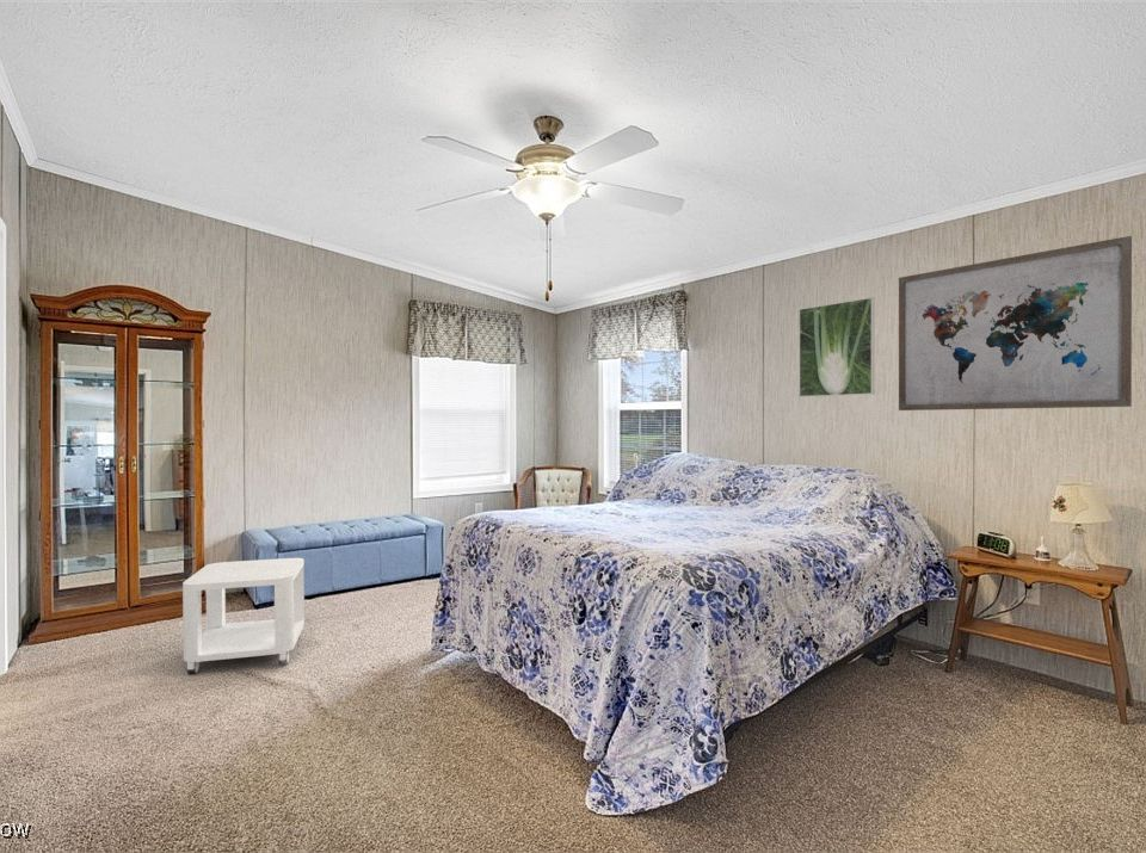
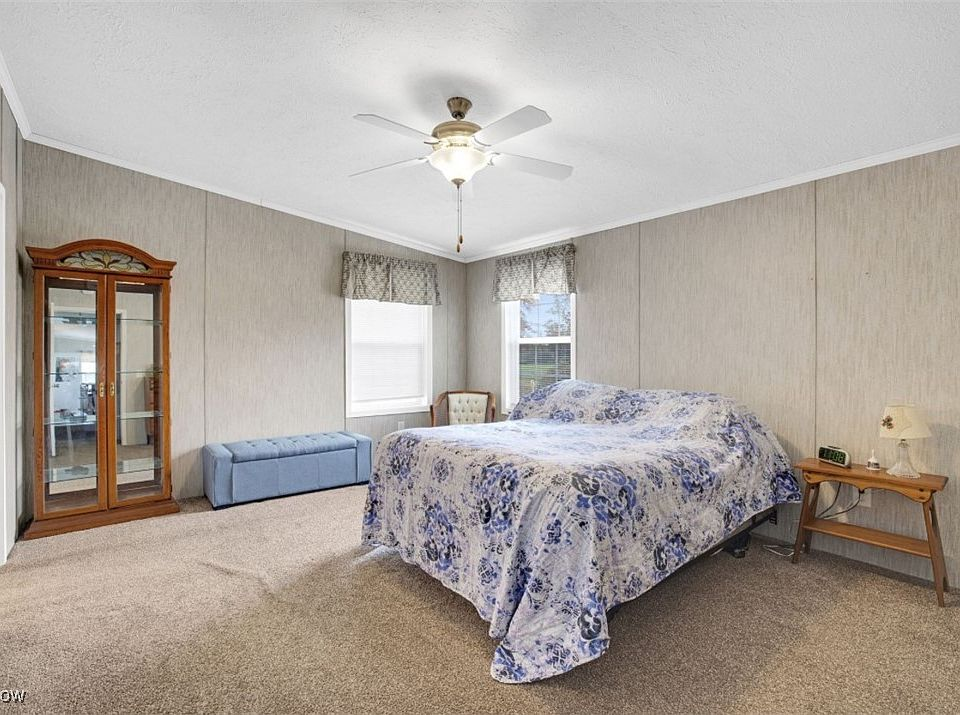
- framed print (834, 350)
- side table (248, 622)
- wall art (1000, 334)
